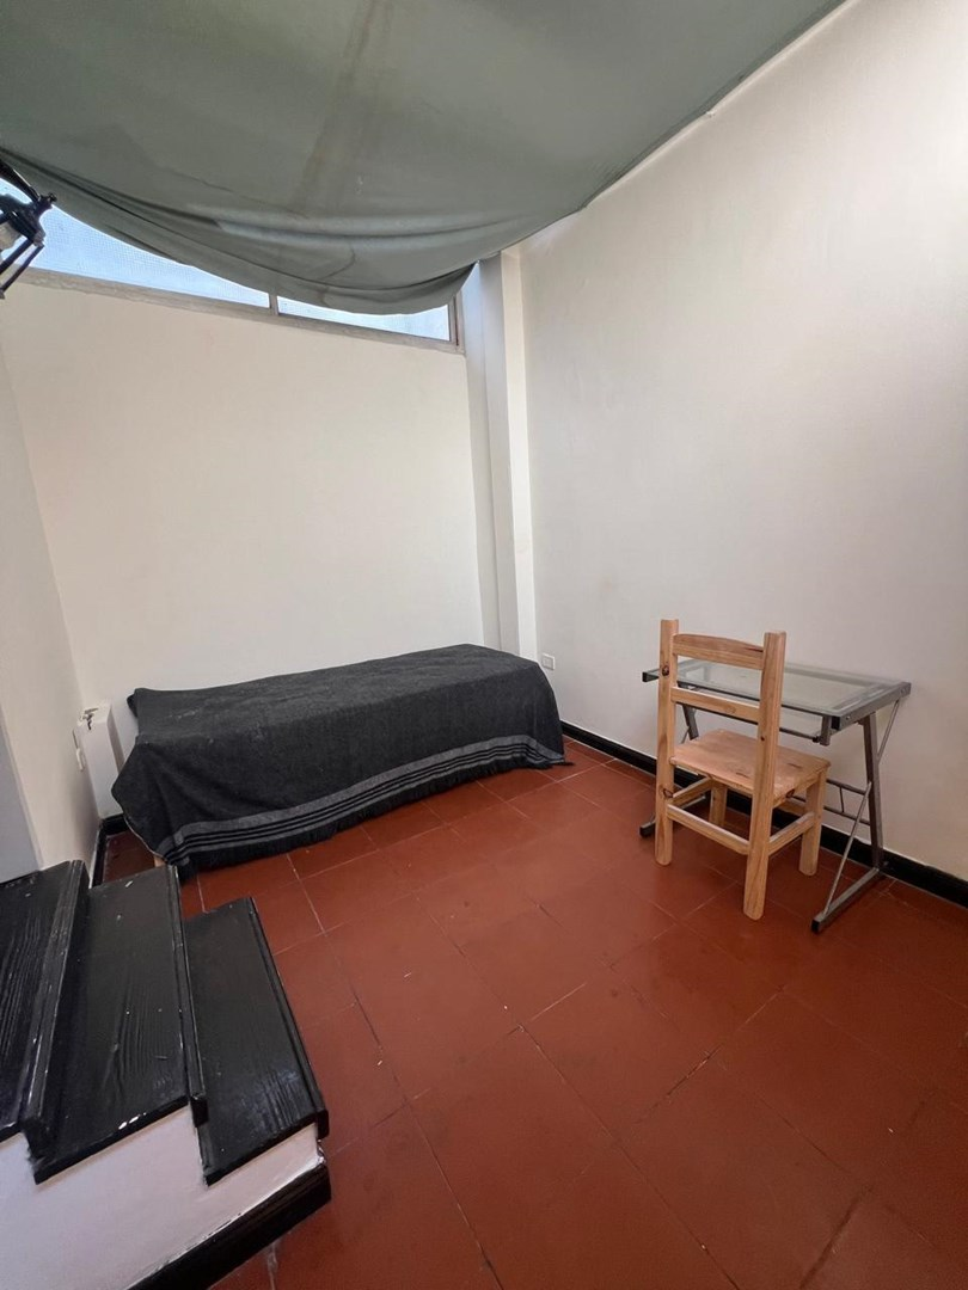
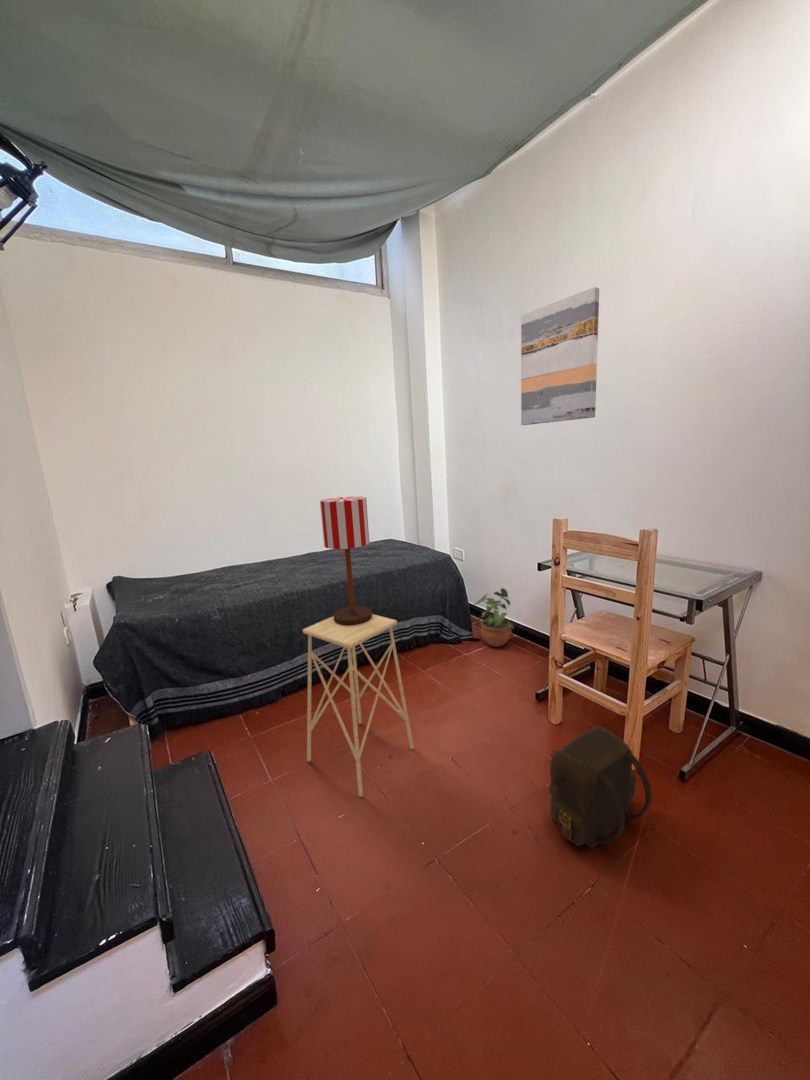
+ potted plant (497, 615)
+ side table (354, 692)
+ backpack (598, 787)
+ table lamp (348, 559)
+ wall art (556, 363)
